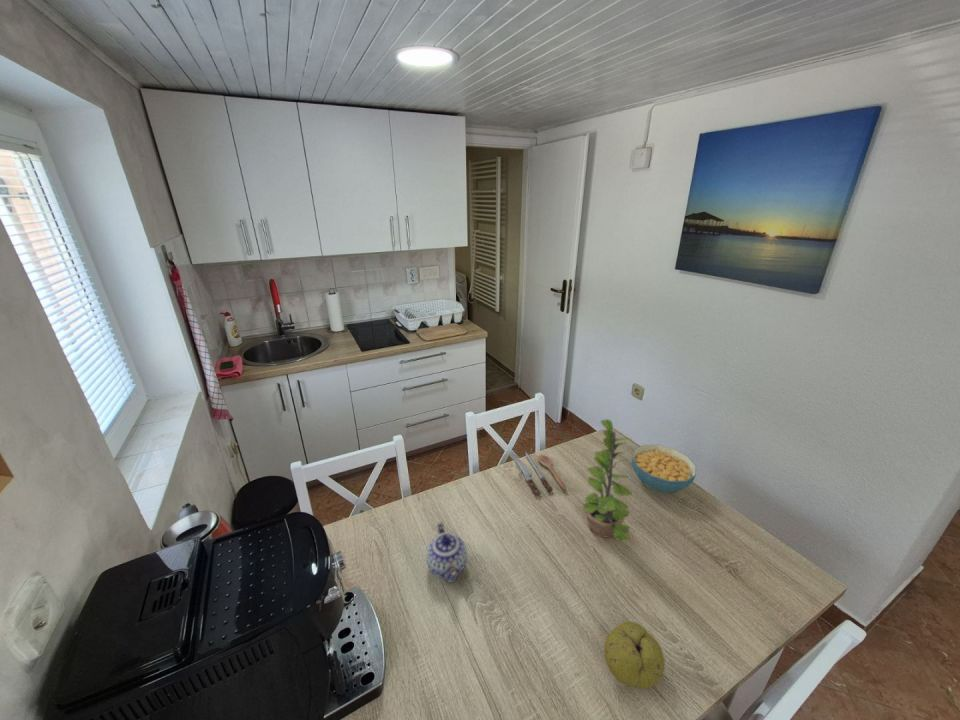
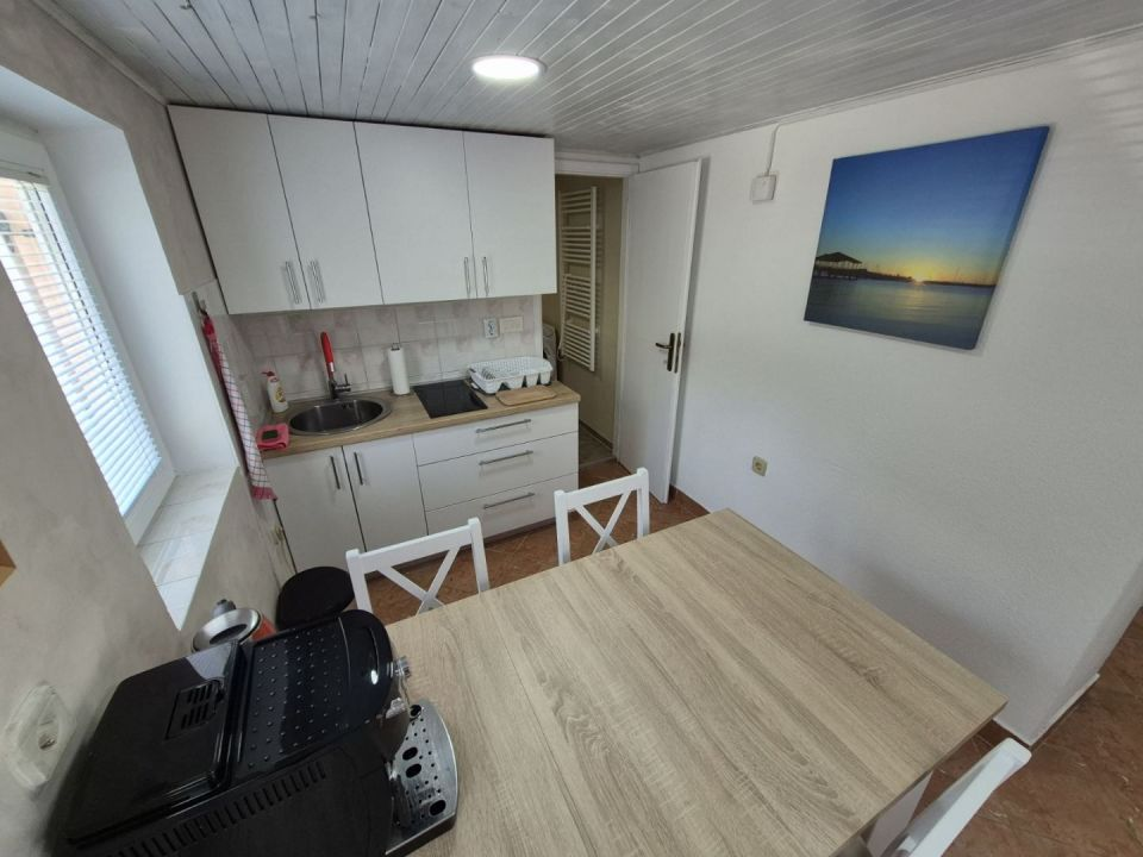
- fruit (633, 654)
- teapot (446, 552)
- spoon (537, 469)
- plant (610, 485)
- cereal bowl (660, 473)
